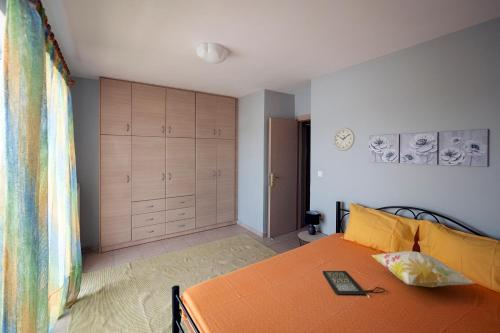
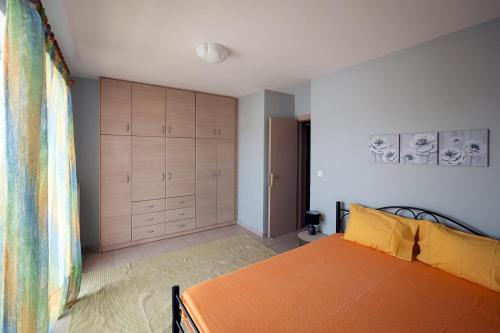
- wall clock (343, 139)
- clutch bag (343, 282)
- decorative pillow (416, 267)
